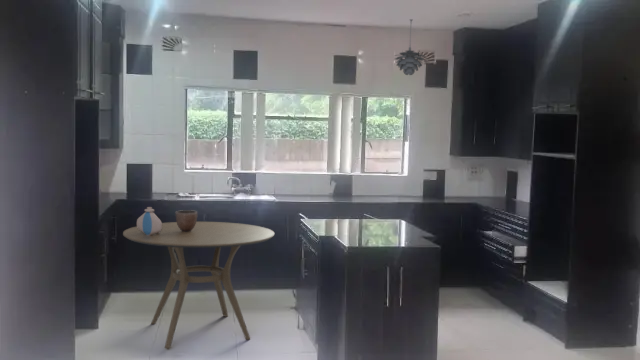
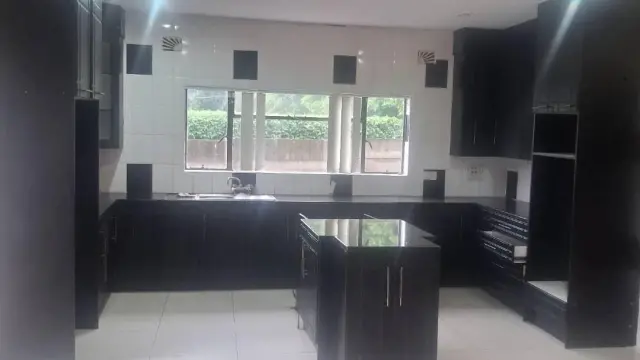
- dining table (199, 281)
- water jug (149, 220)
- decorative bowl (186, 221)
- pendant light (410, 47)
